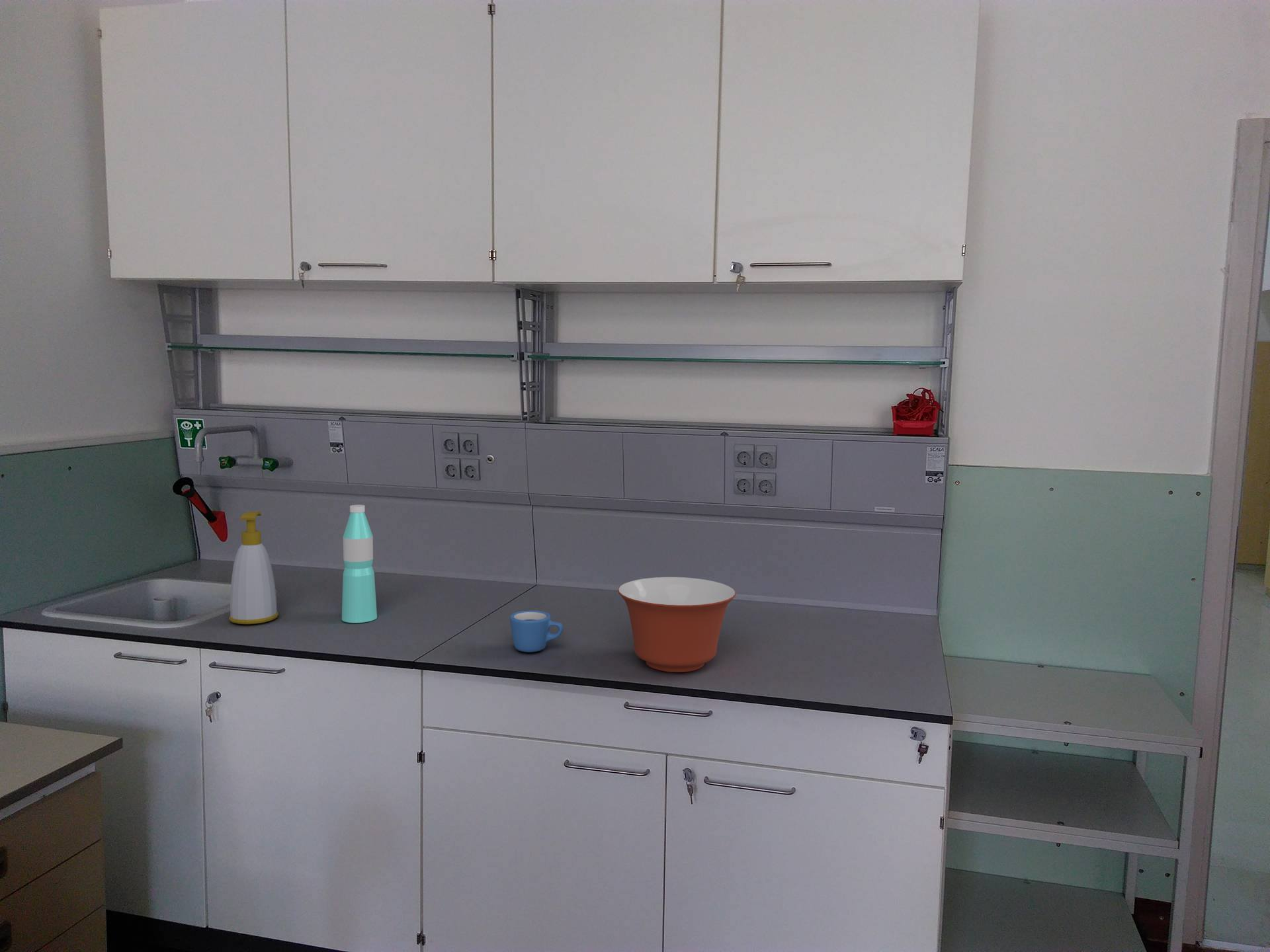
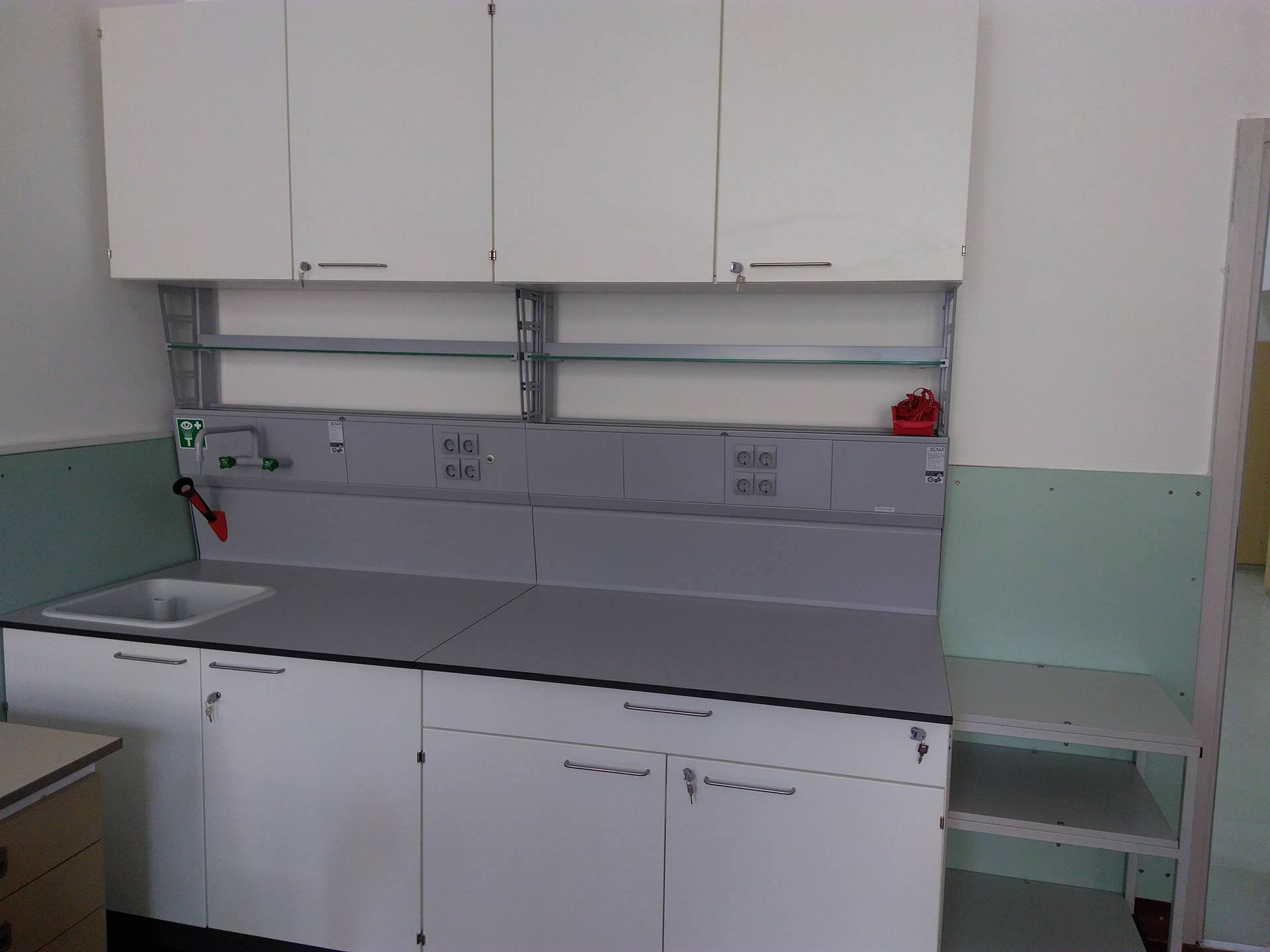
- soap bottle (252, 566)
- mixing bowl (675, 626)
- mug (536, 633)
- water bottle (358, 562)
